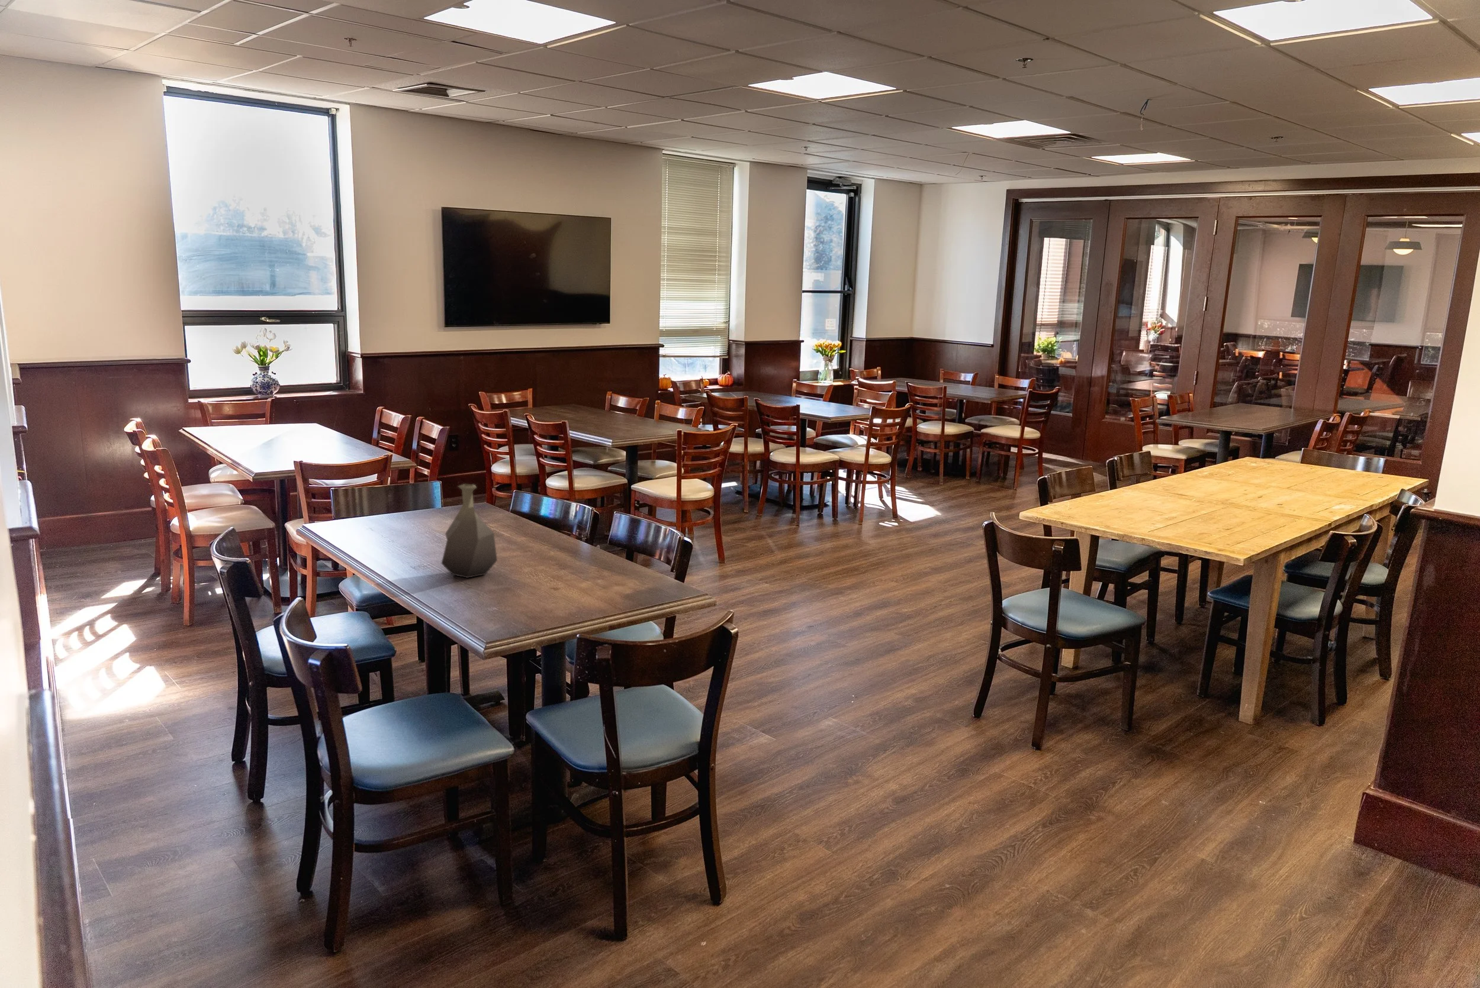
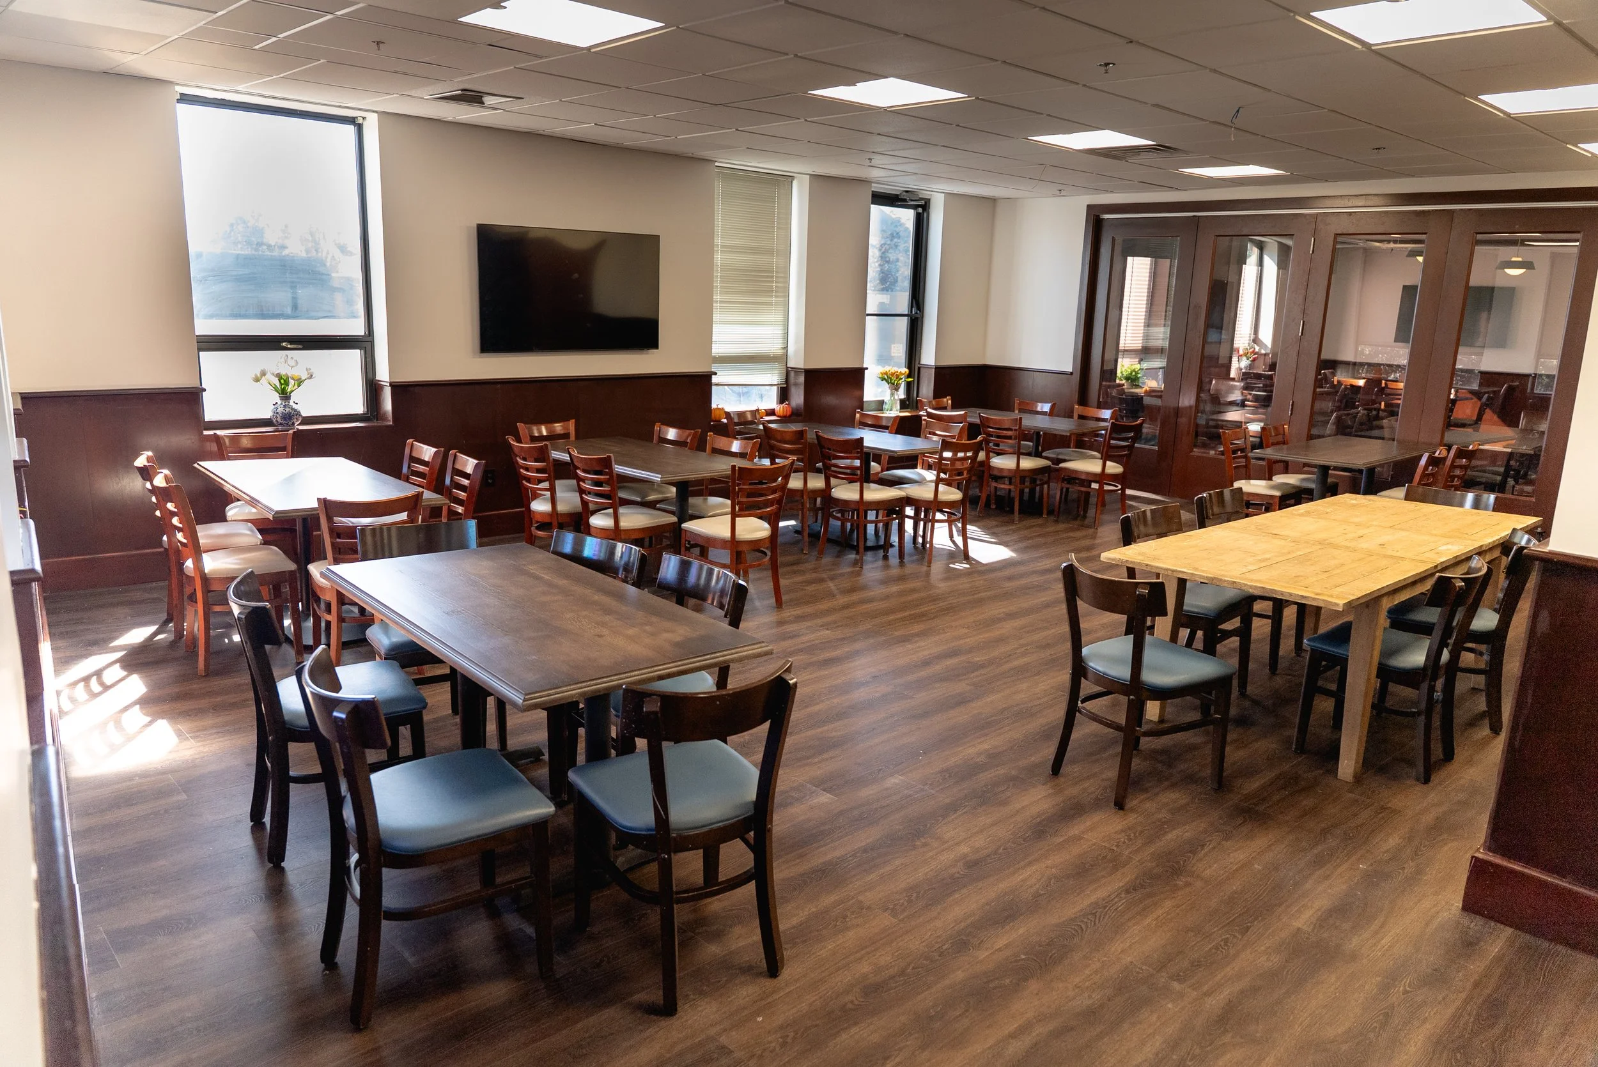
- vase (468, 529)
